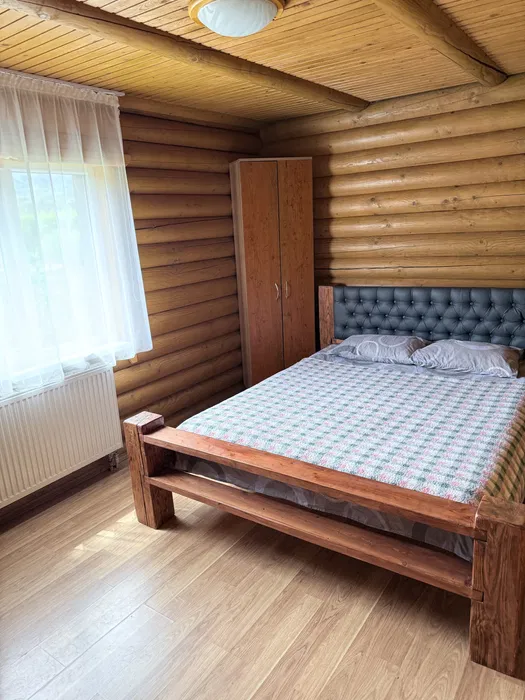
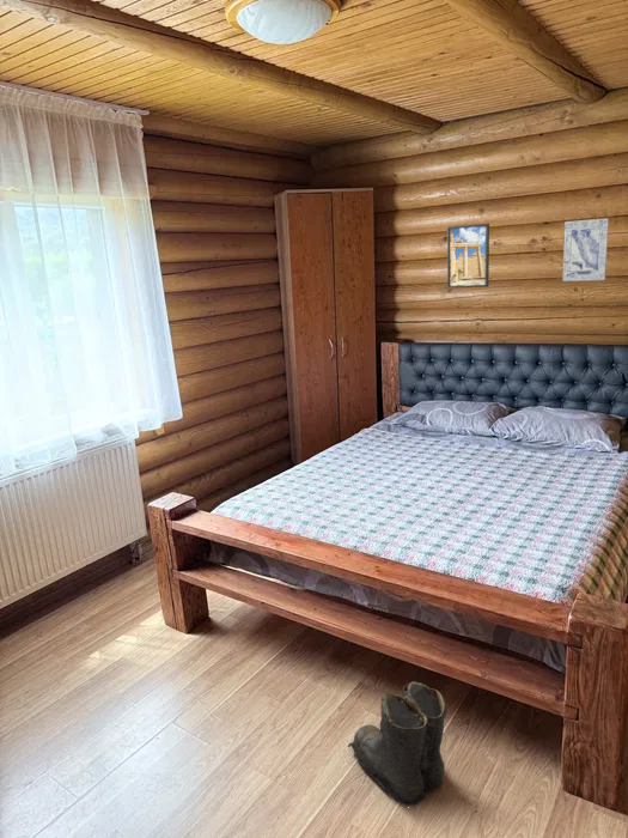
+ boots (398, 725)
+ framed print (468, 256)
+ wall art (585, 250)
